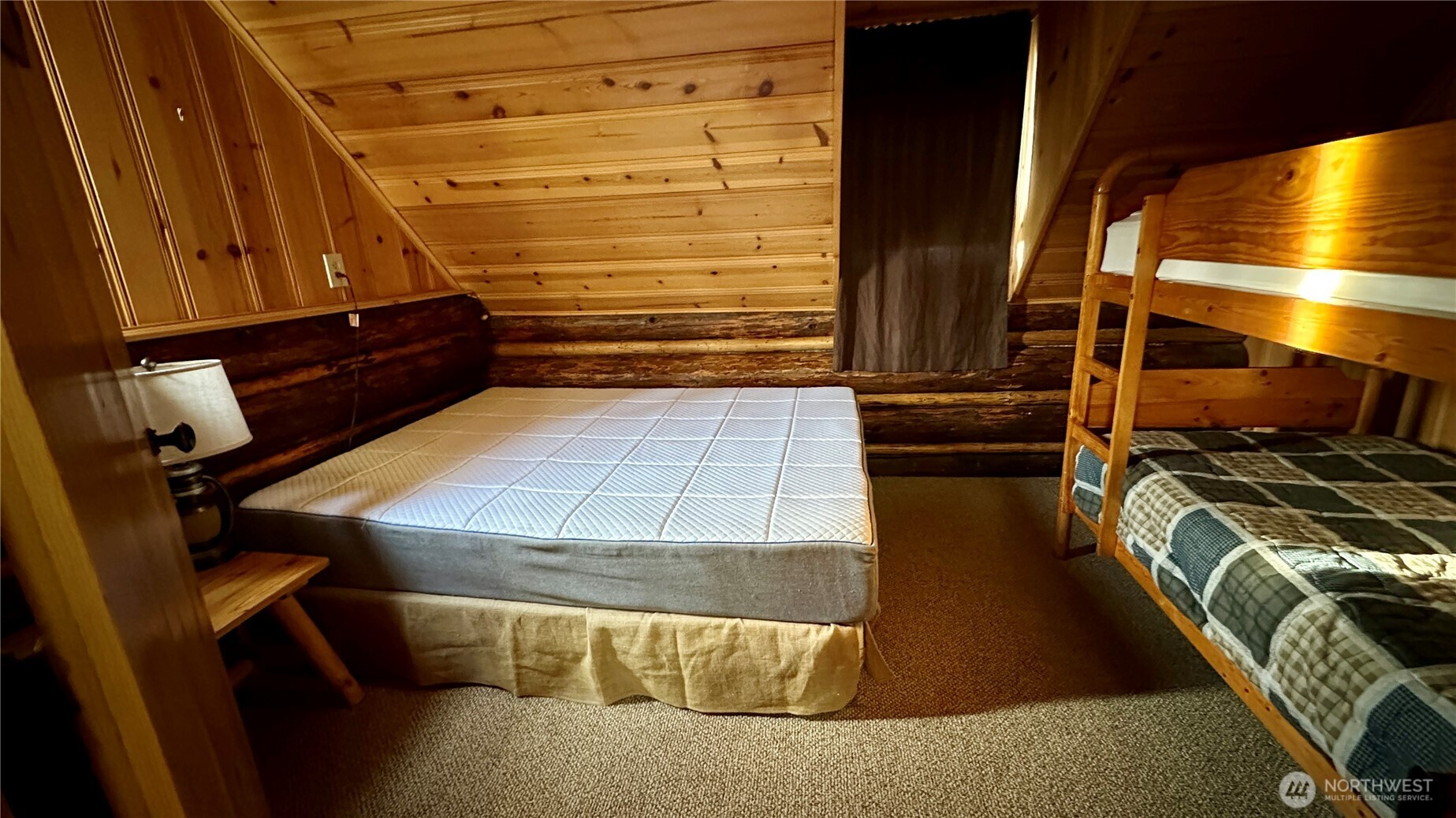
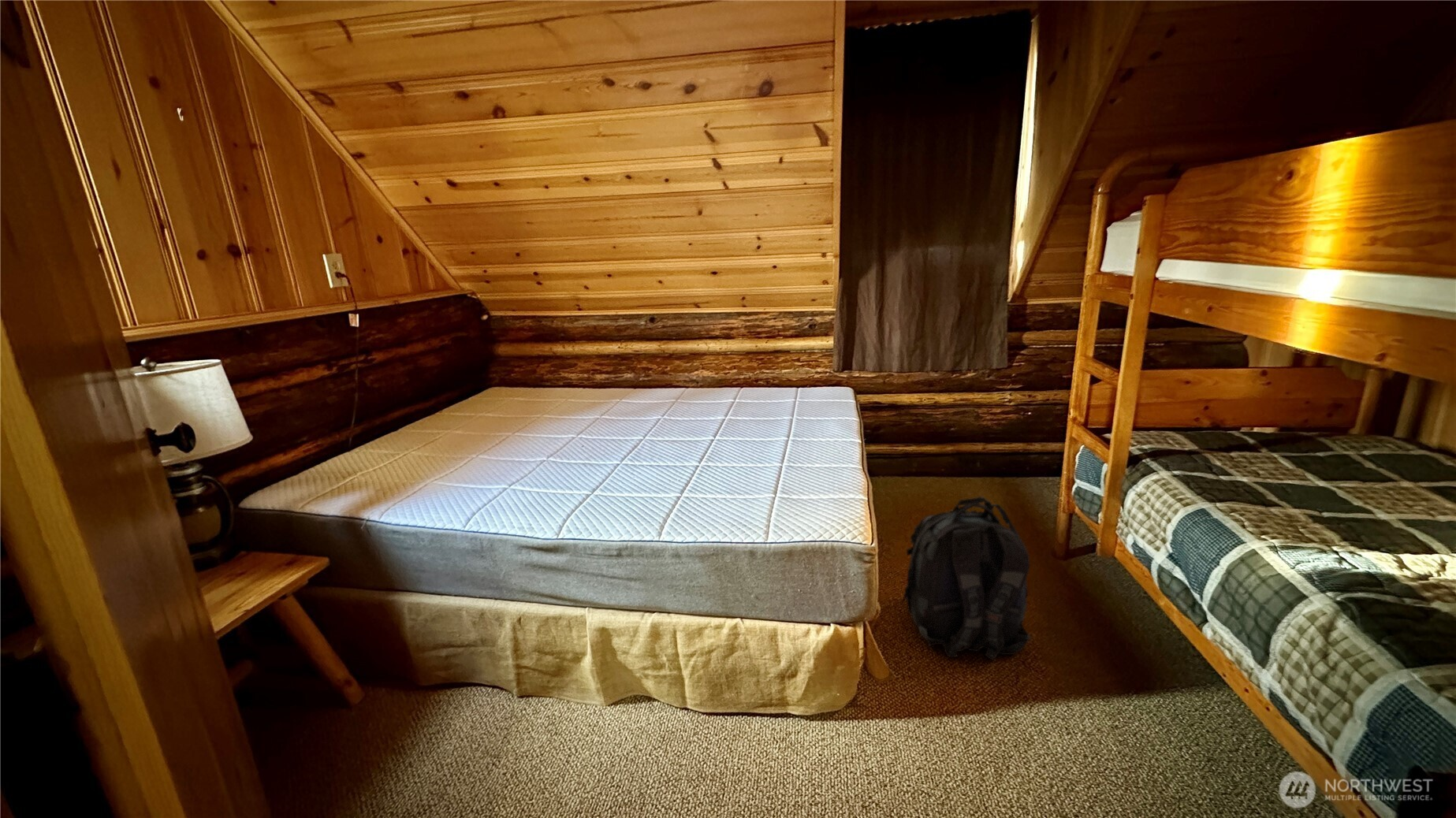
+ backpack (966, 563)
